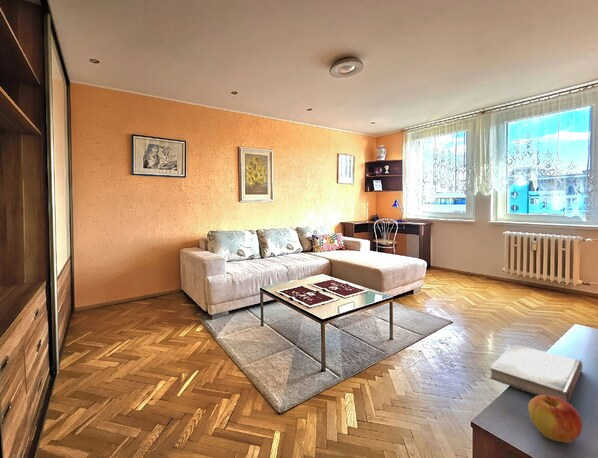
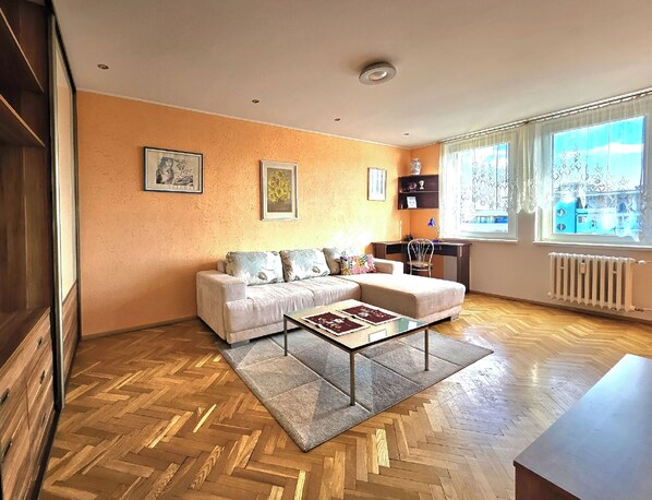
- book (536, 369)
- apple (554, 416)
